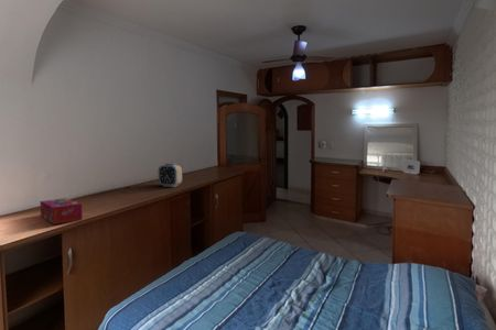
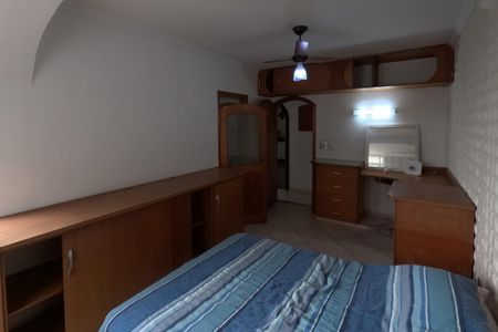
- tissue box (61, 210)
- alarm clock (170, 175)
